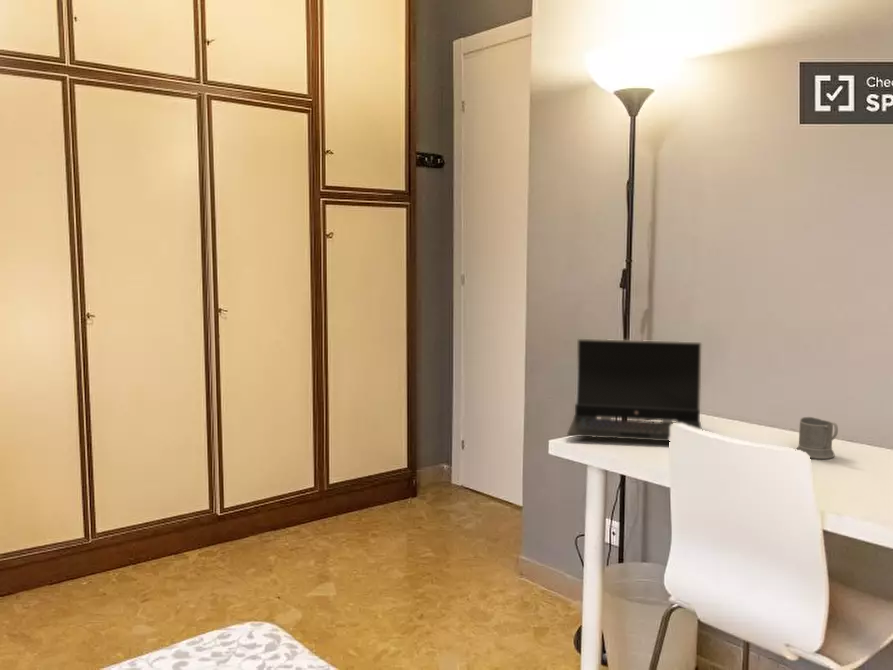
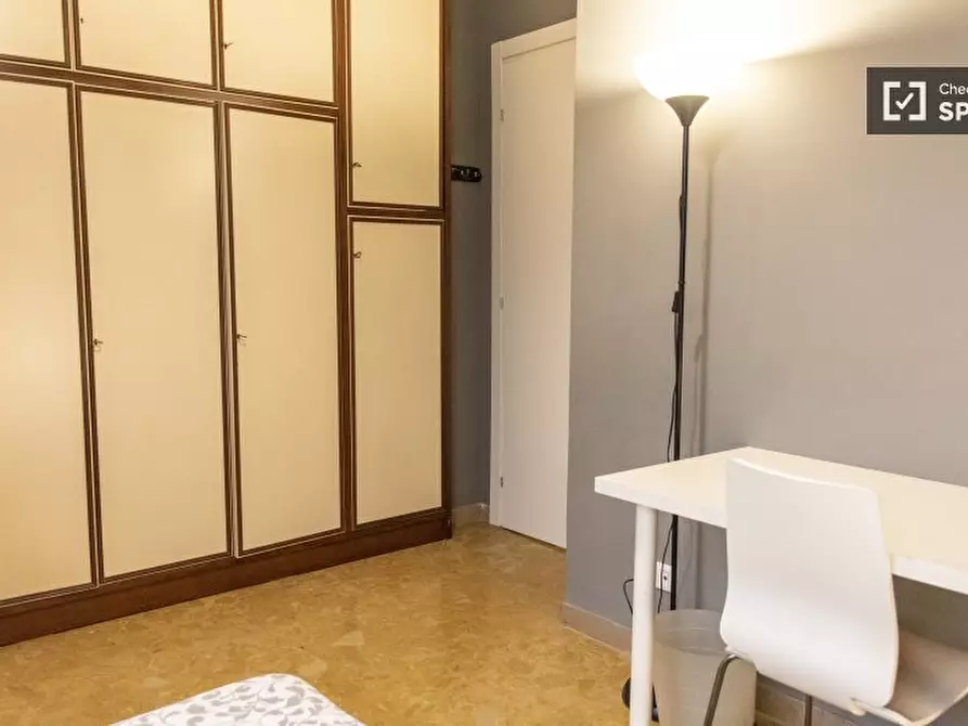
- laptop computer (636, 389)
- mug (820, 437)
